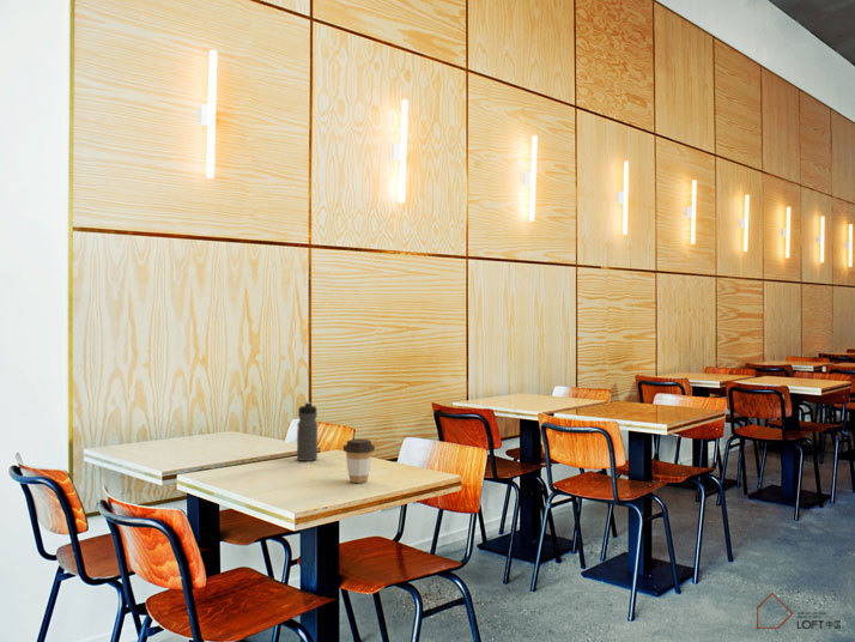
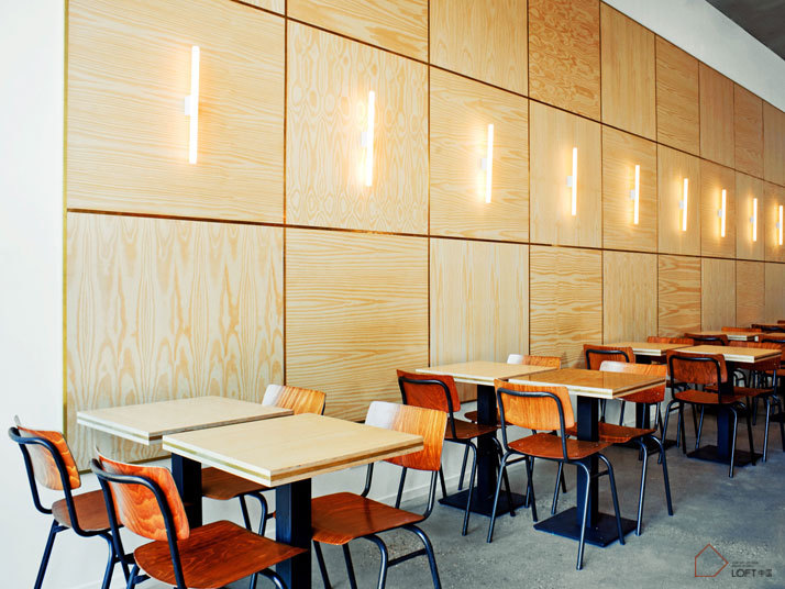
- water bottle (307, 430)
- coffee cup (358, 460)
